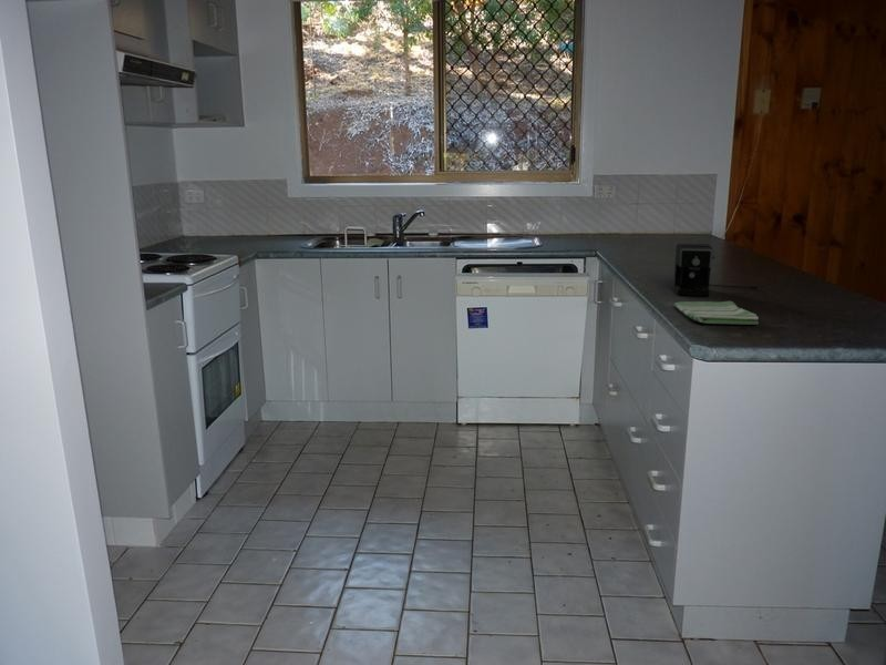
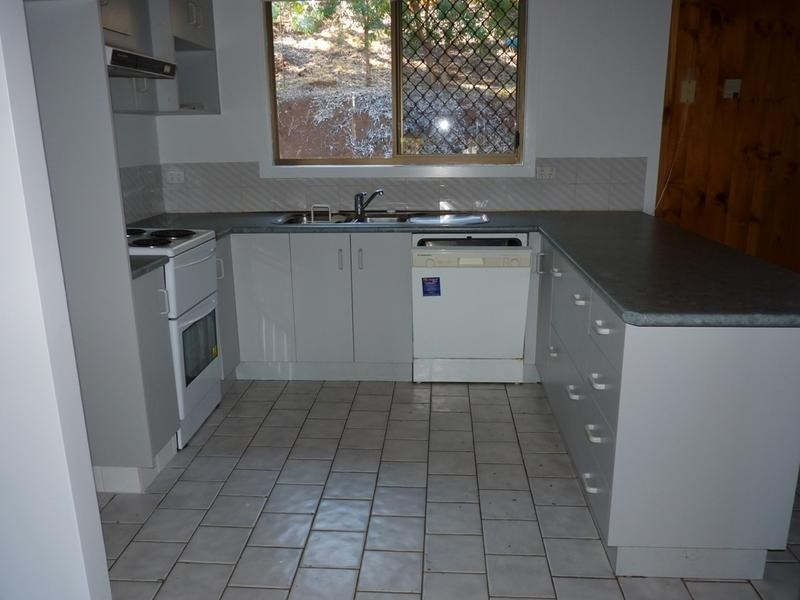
- dish towel (714, 311)
- coffee maker (710, 269)
